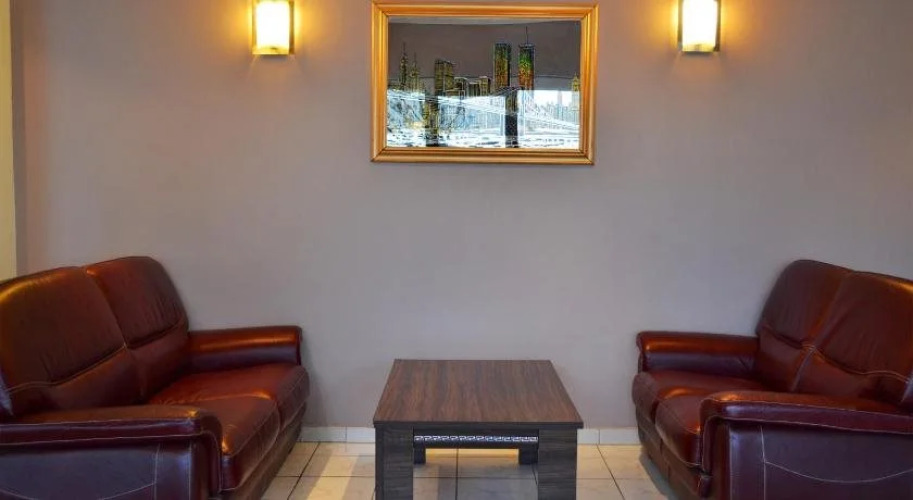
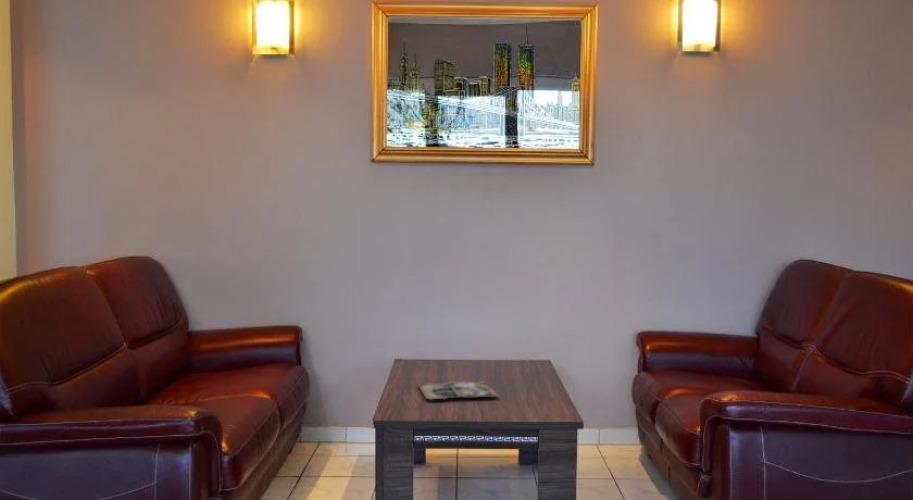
+ magazine (457, 390)
